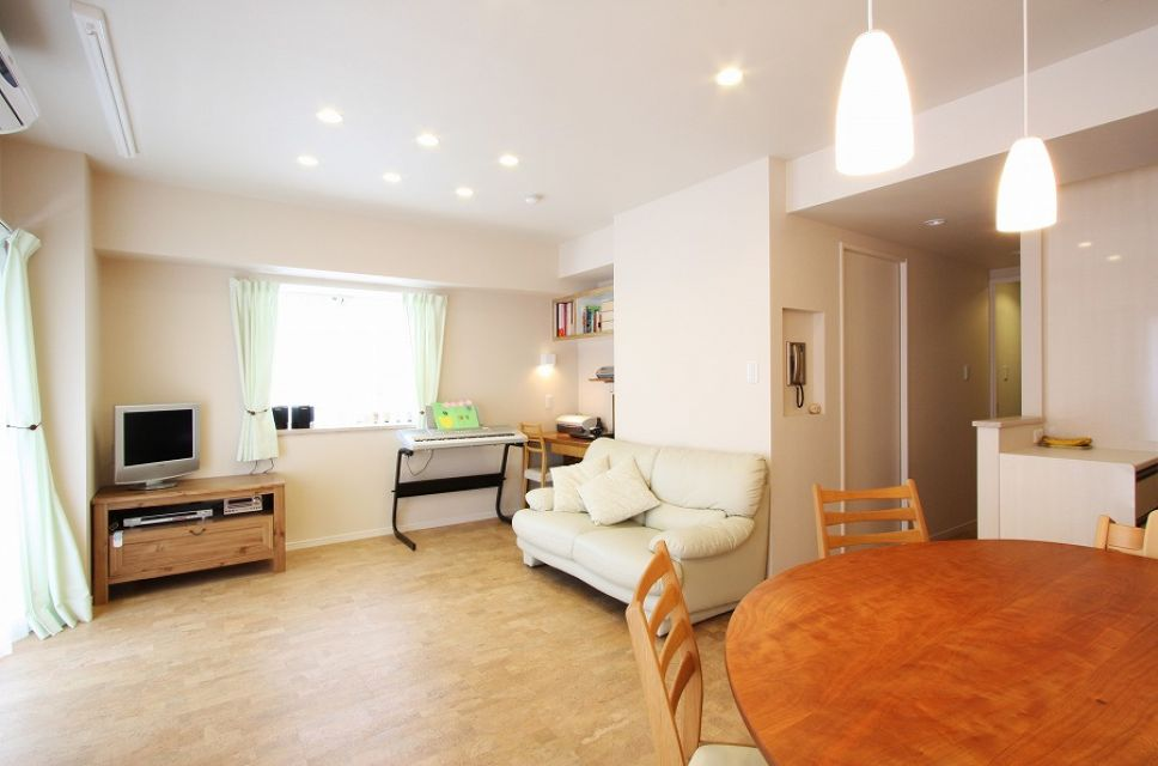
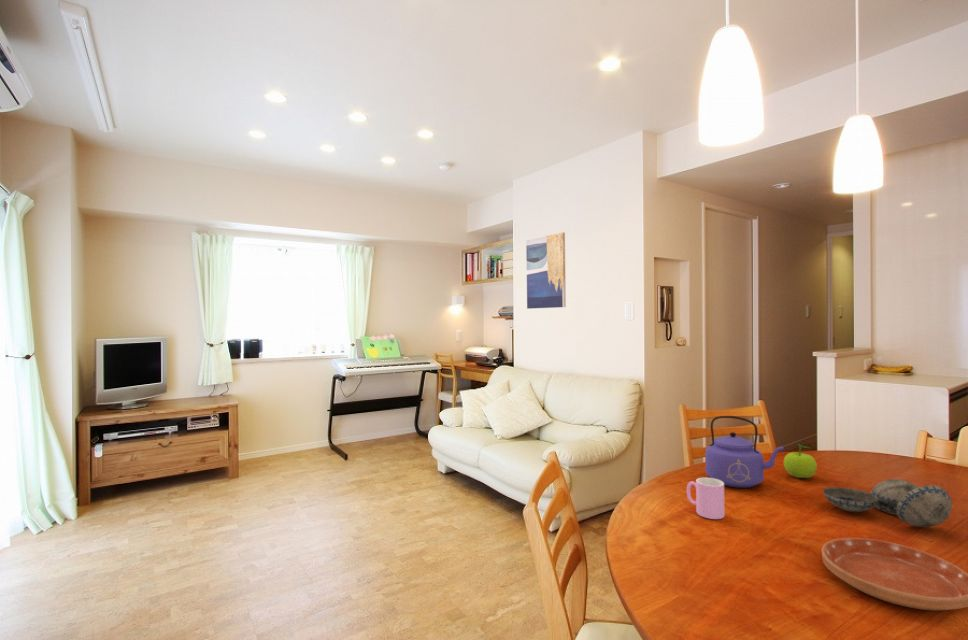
+ saucer (893, 573)
+ kettle (743, 450)
+ wall art (545, 272)
+ decorative bowl (890, 492)
+ fruit (802, 460)
+ cup (704, 496)
